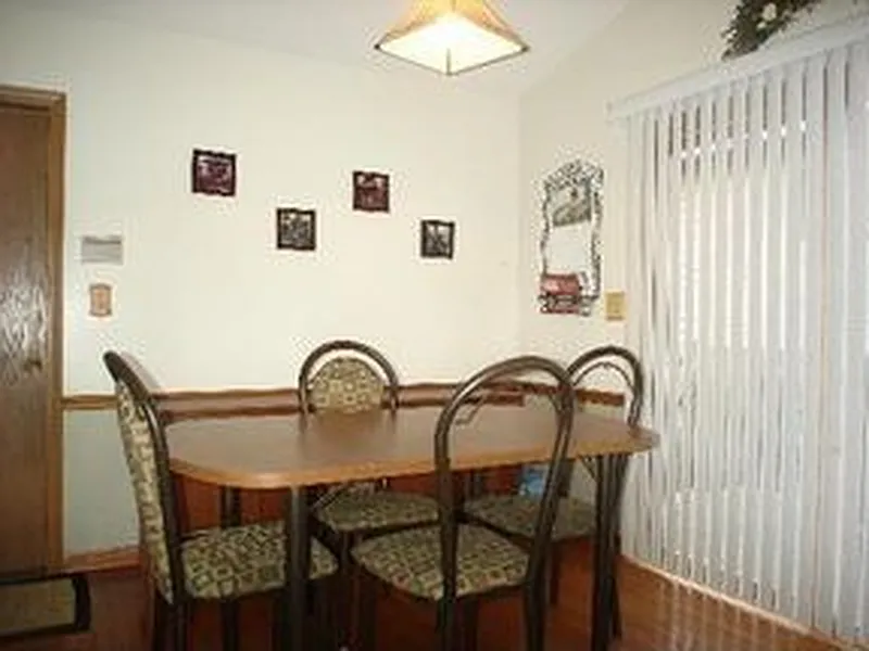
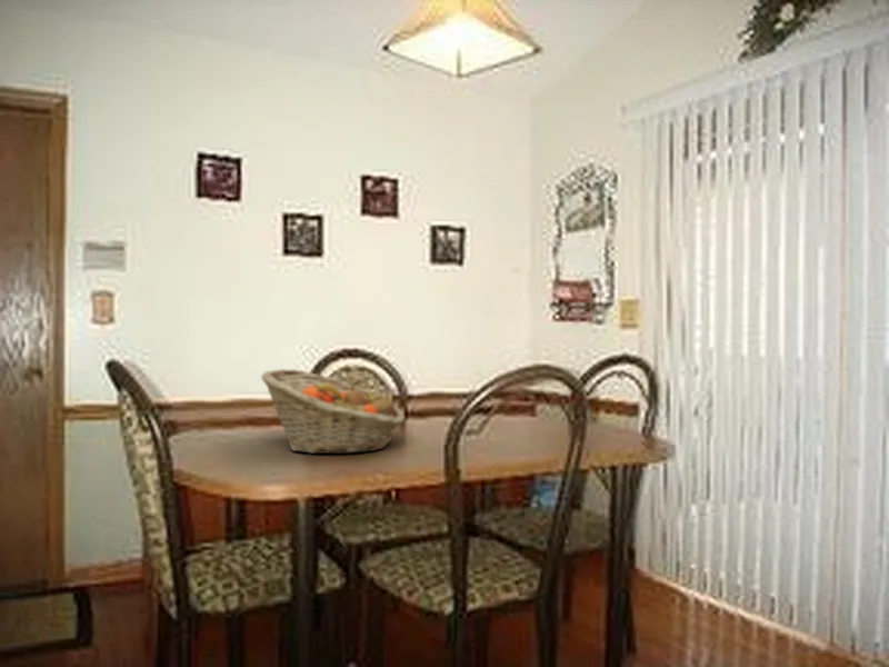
+ fruit basket (333, 407)
